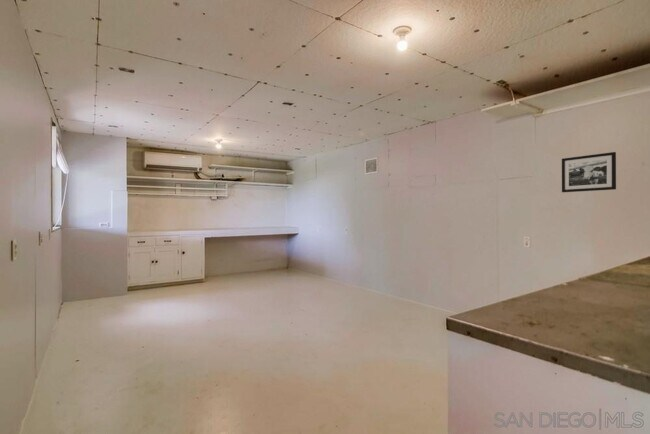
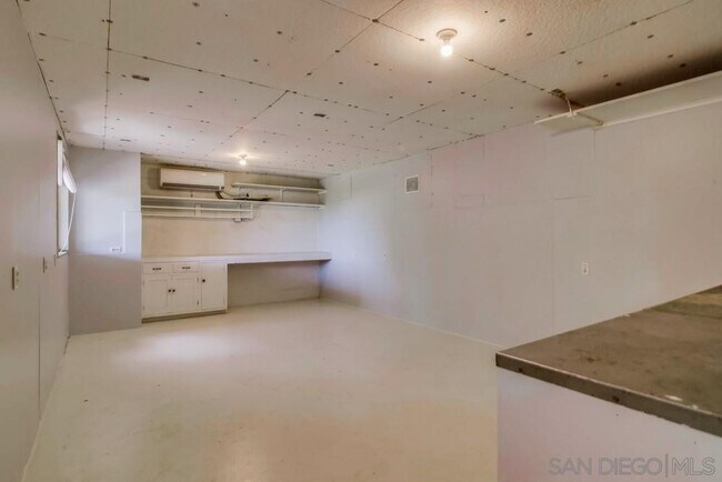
- picture frame (587, 173)
